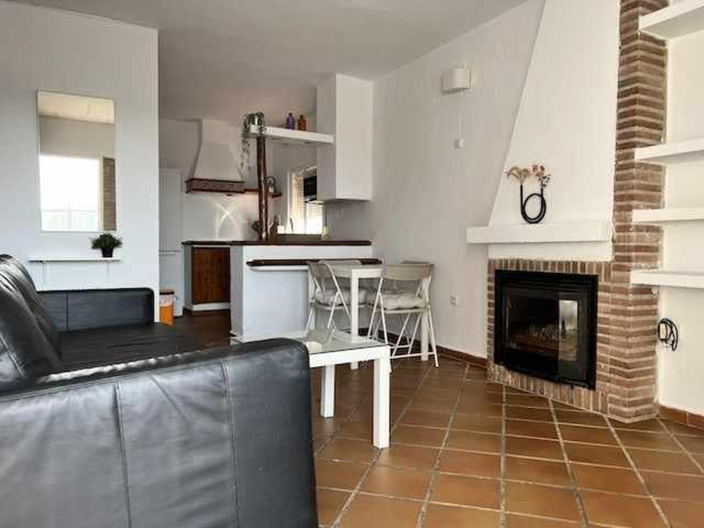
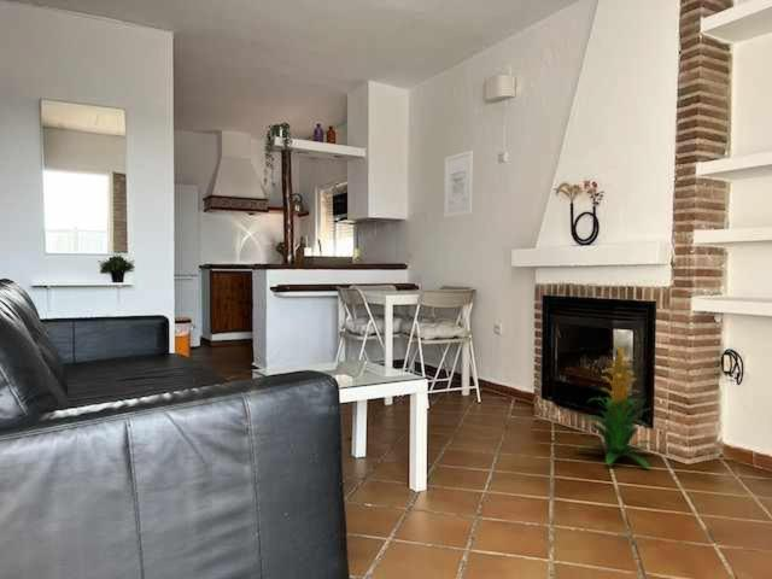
+ indoor plant (619, 399)
+ wall art (457, 185)
